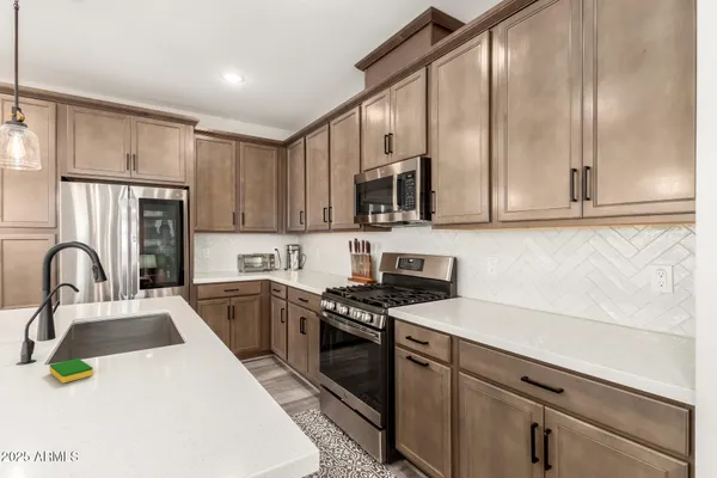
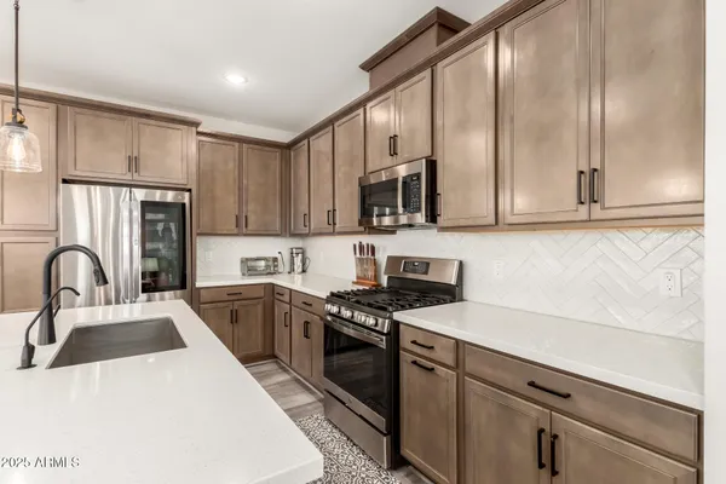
- dish sponge (71, 369)
